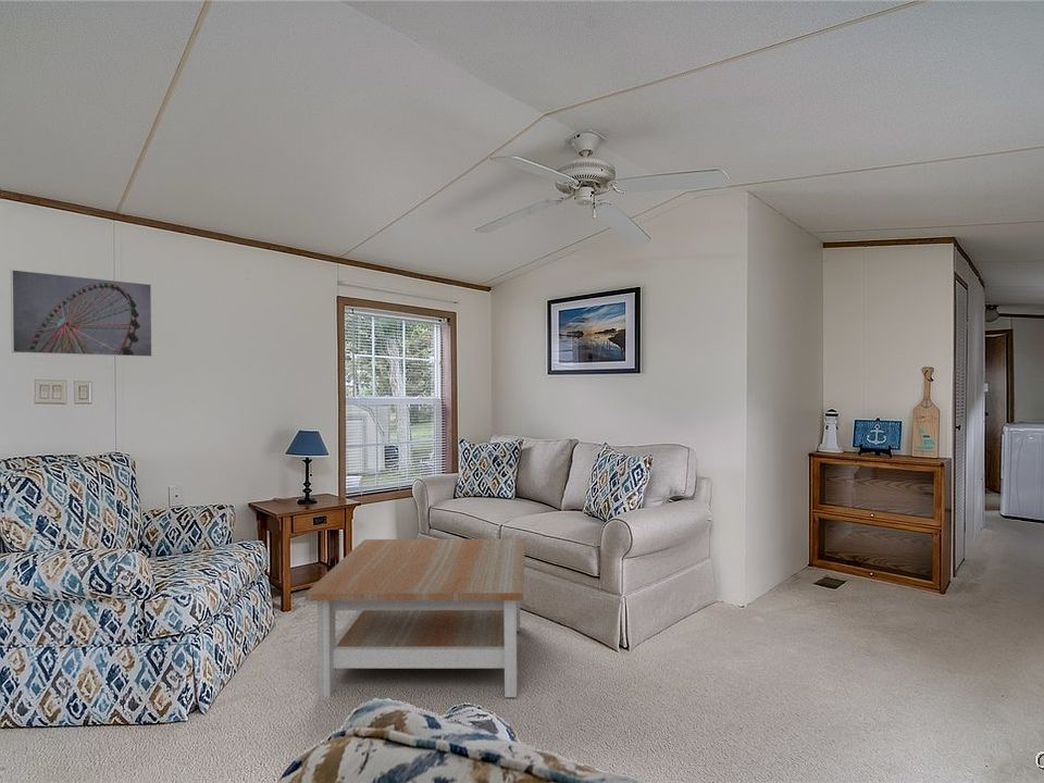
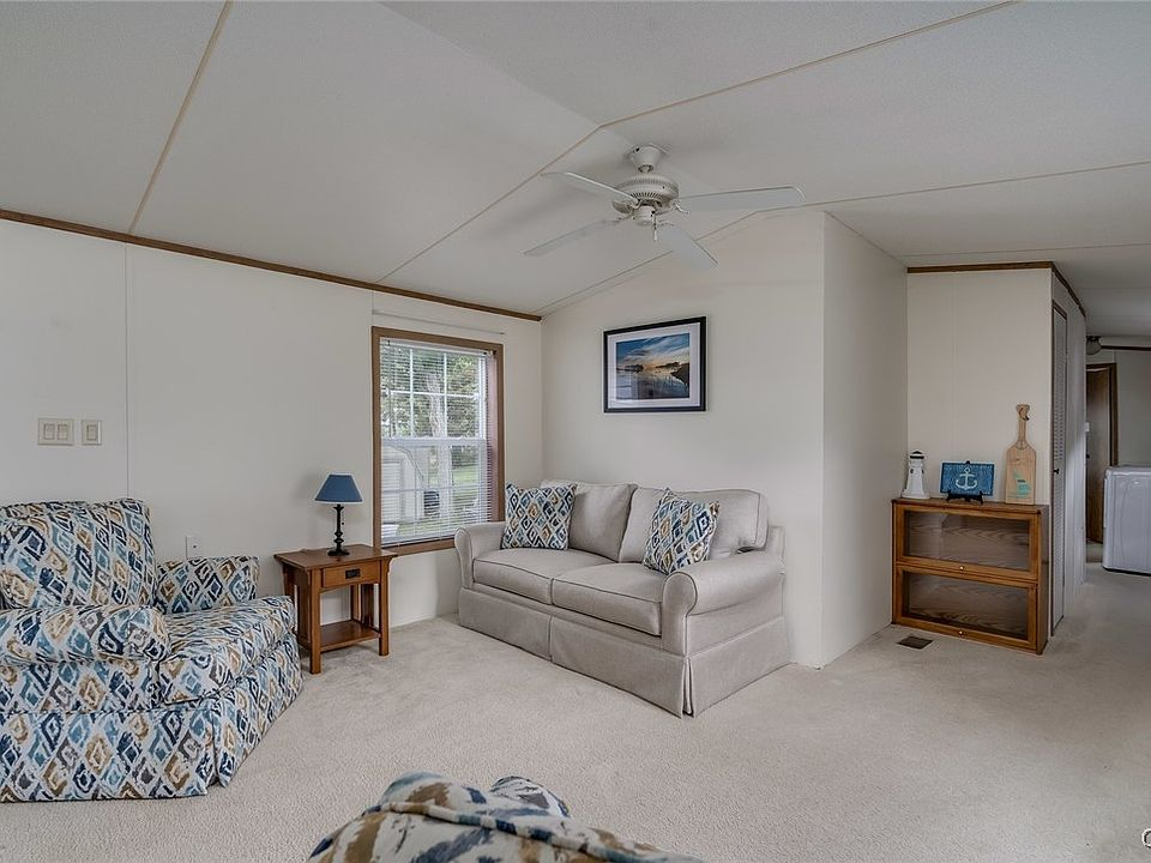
- coffee table (432, 609)
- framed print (86, 315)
